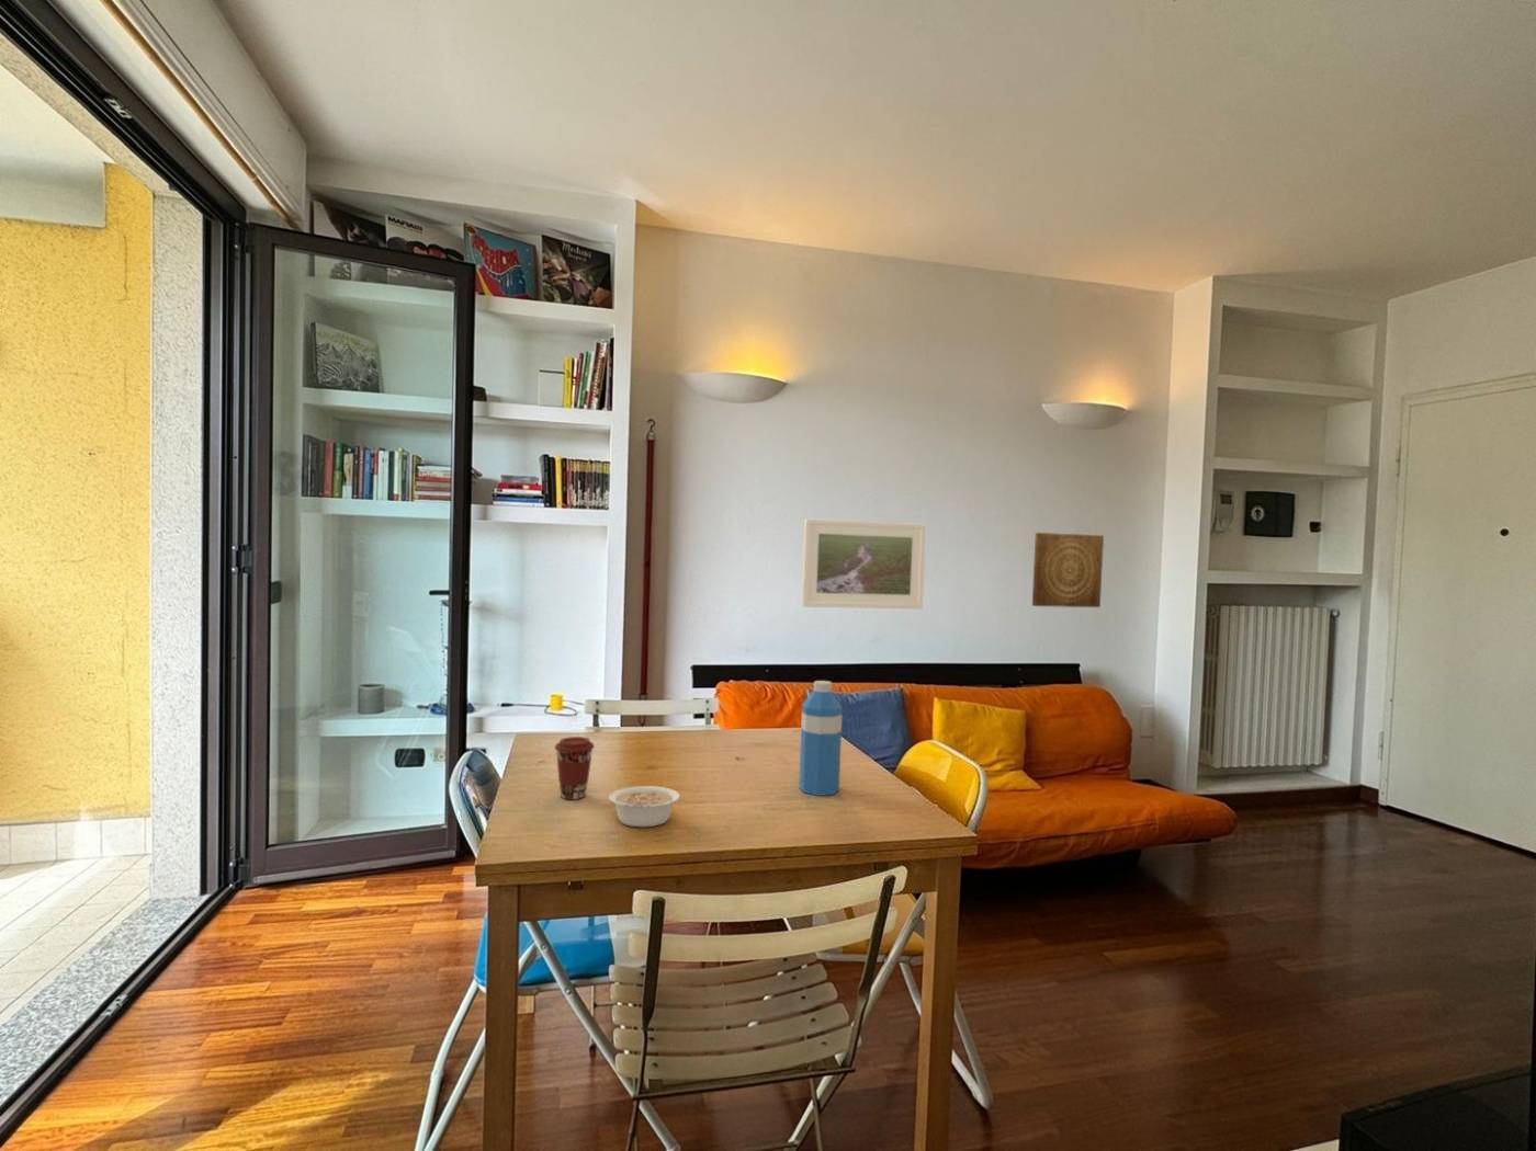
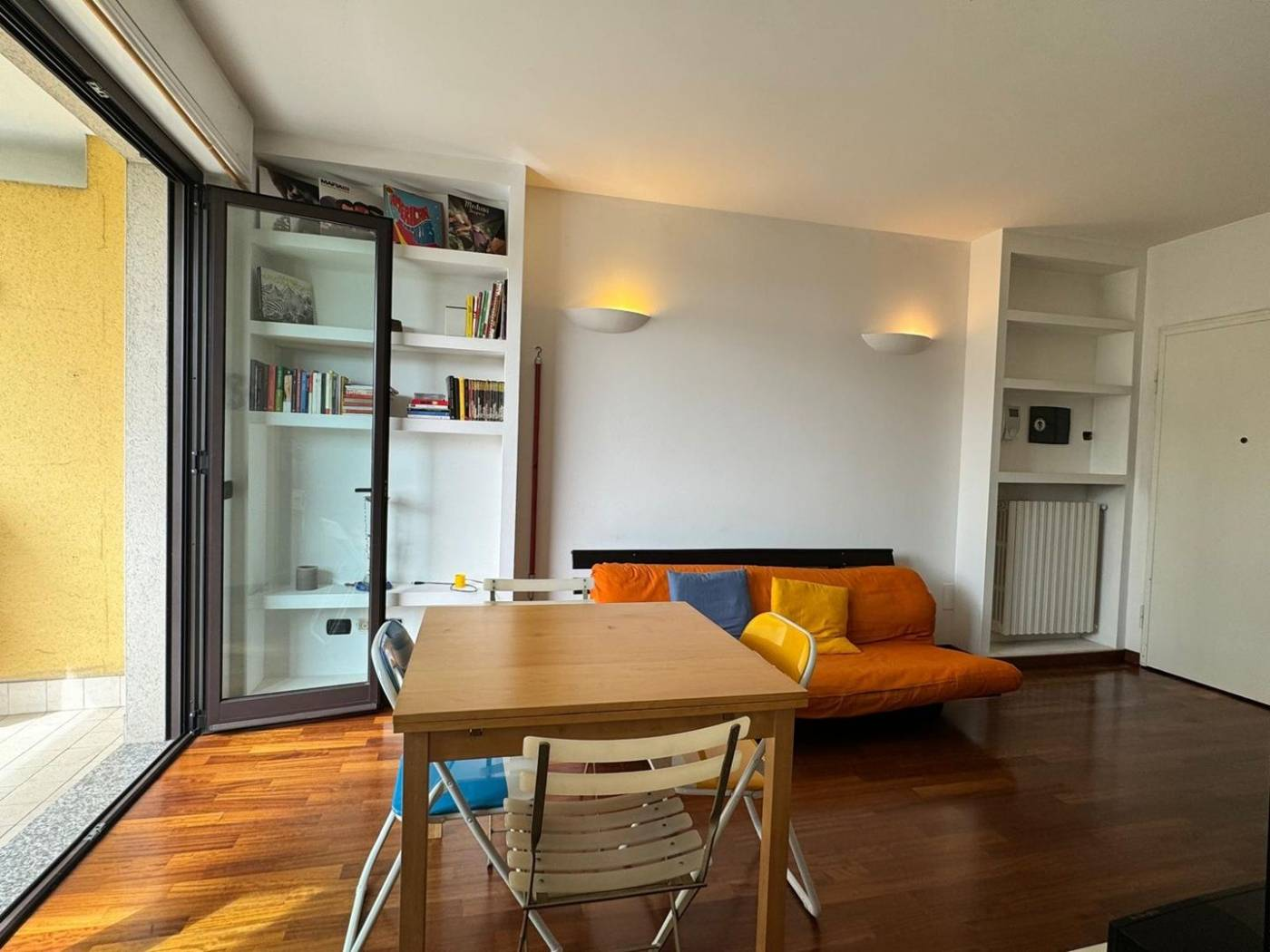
- legume (646, 804)
- water bottle (821, 735)
- coffee cup (573, 768)
- wall art (1068, 569)
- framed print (865, 565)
